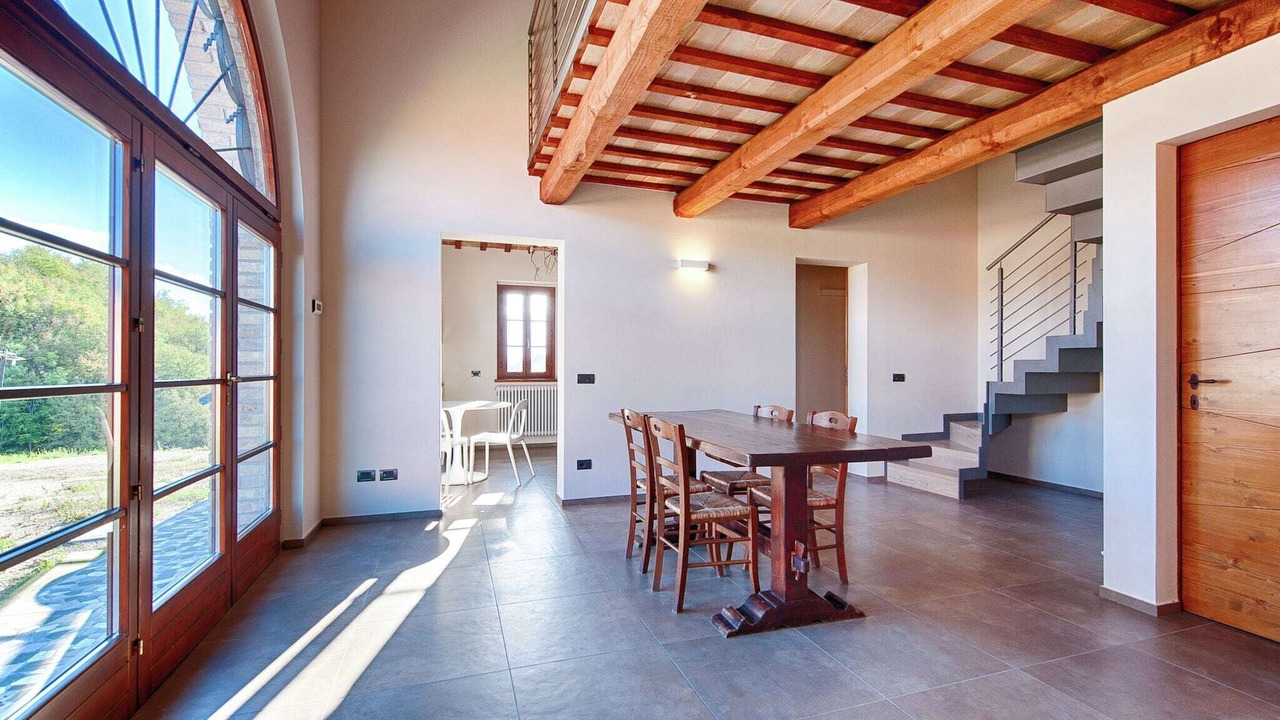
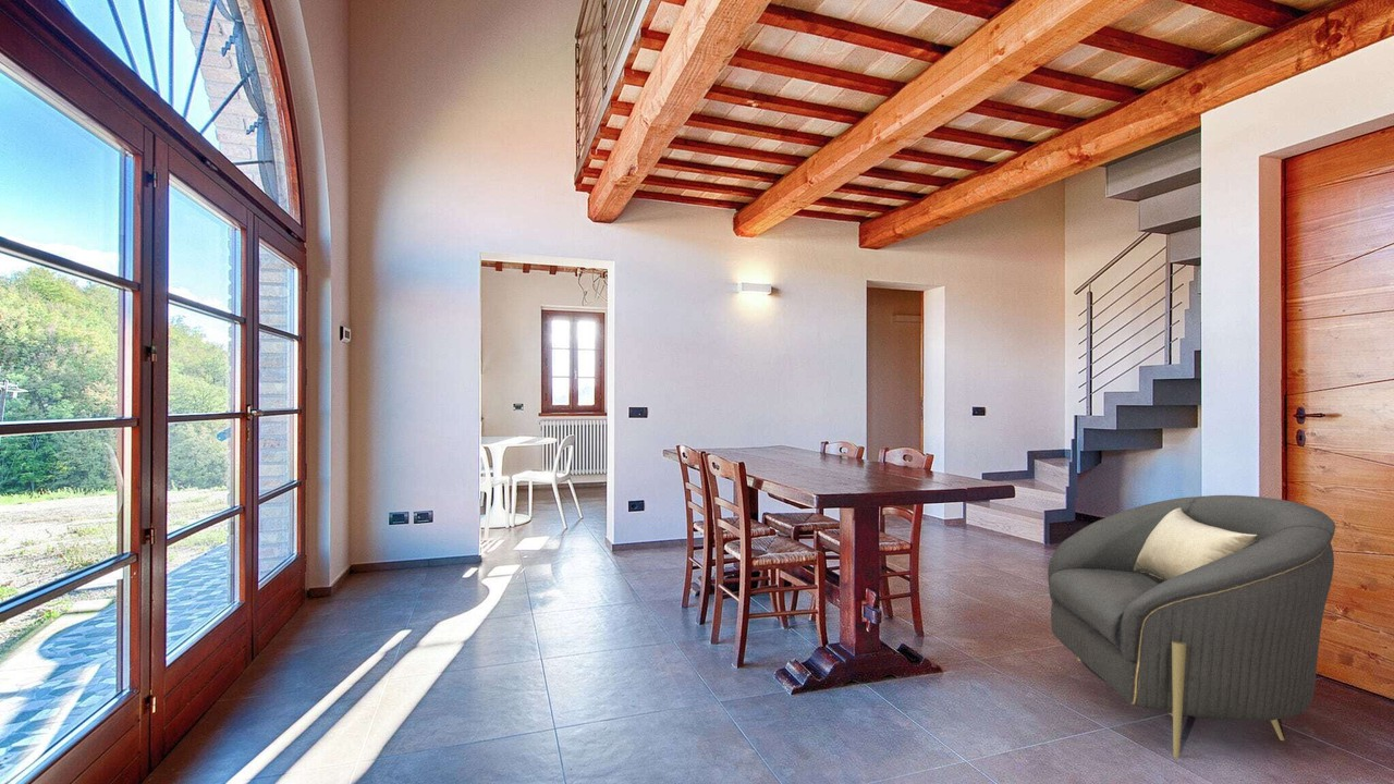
+ armchair (1183, 601)
